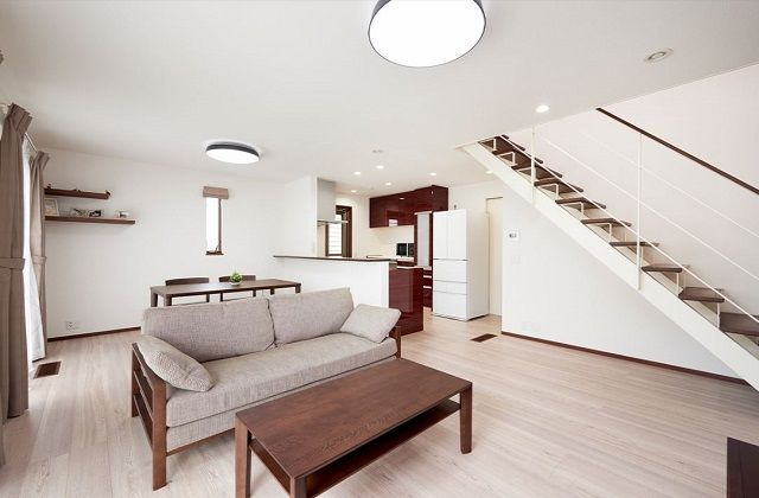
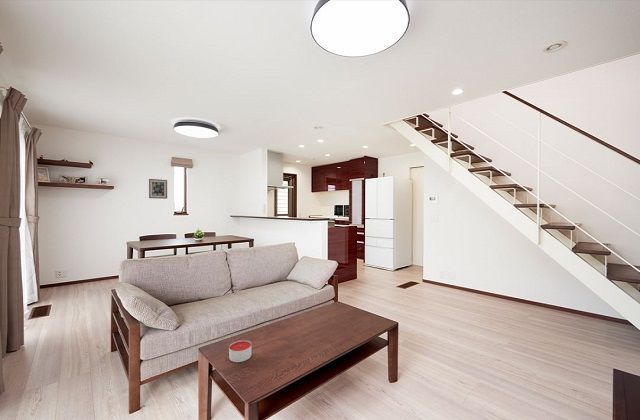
+ wall art (158, 188)
+ candle (240, 350)
